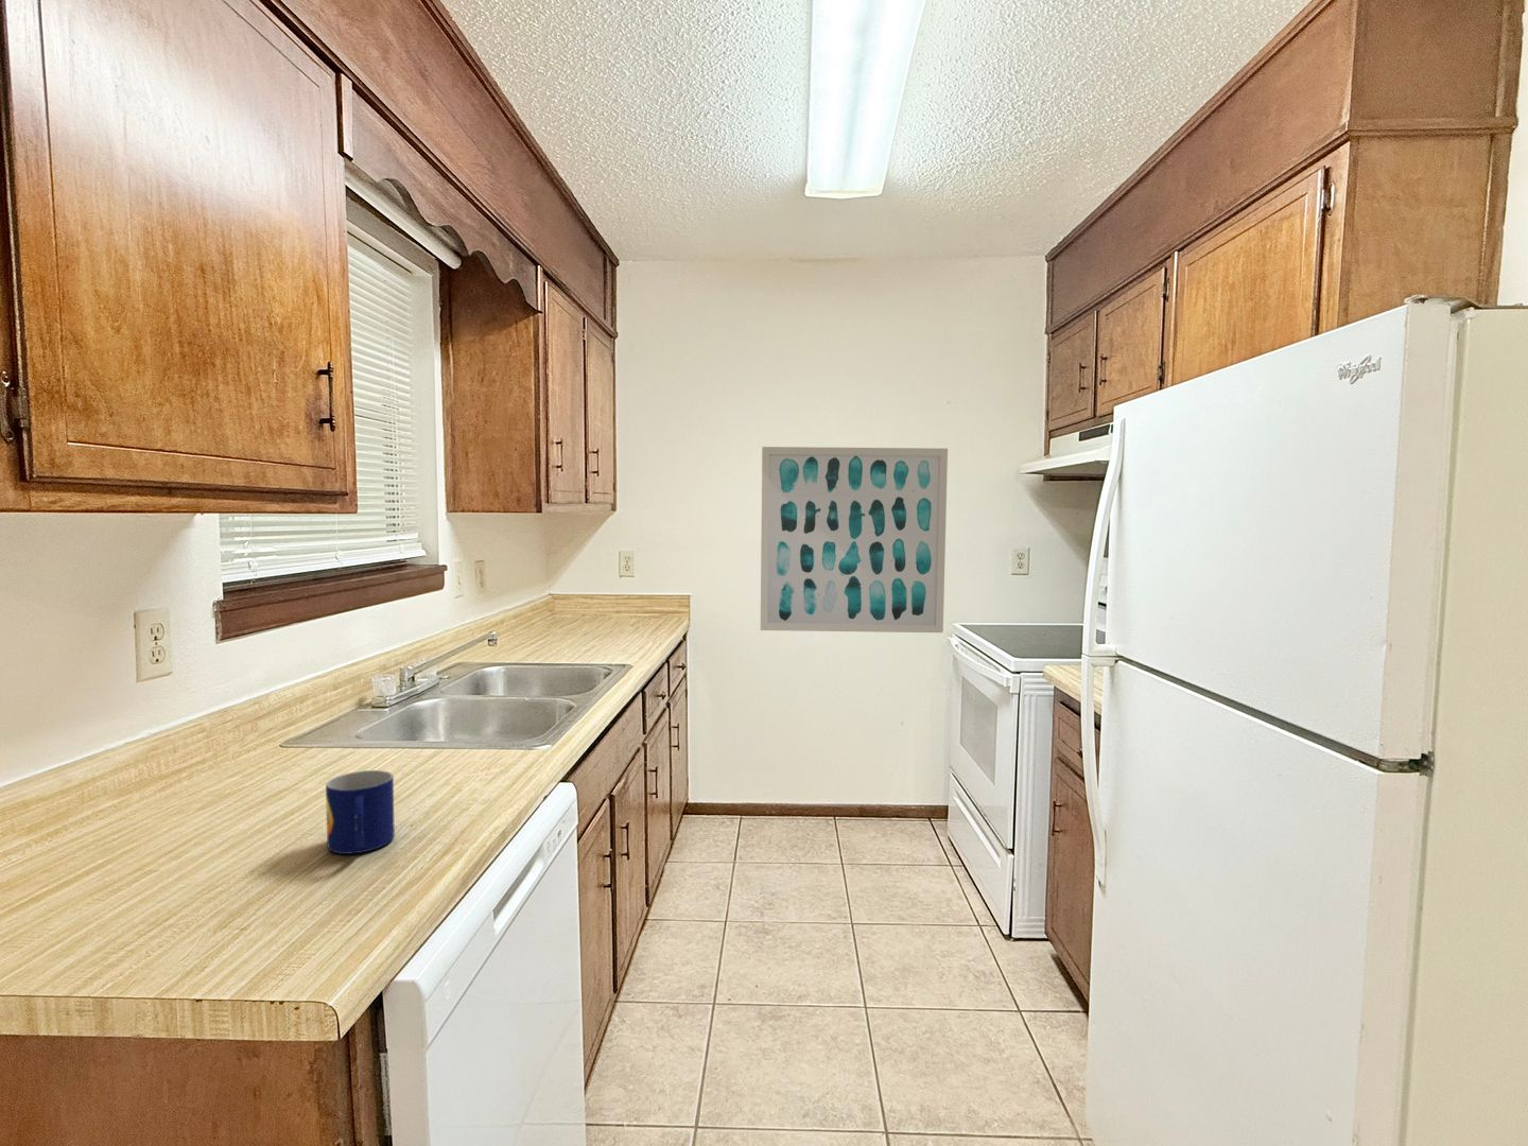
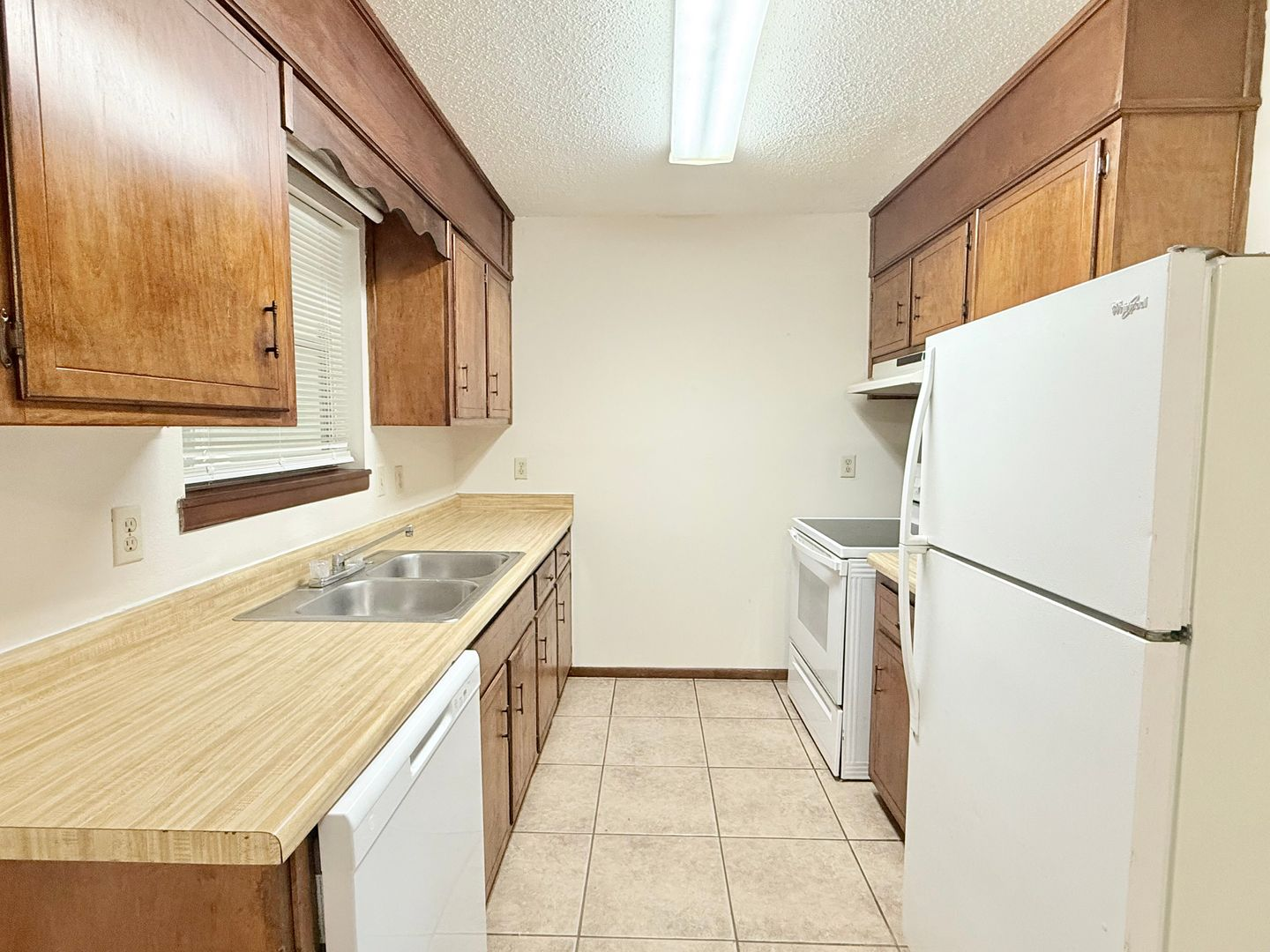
- mug (360, 815)
- wall art (852, 540)
